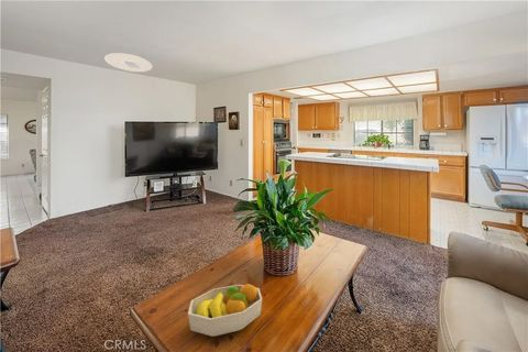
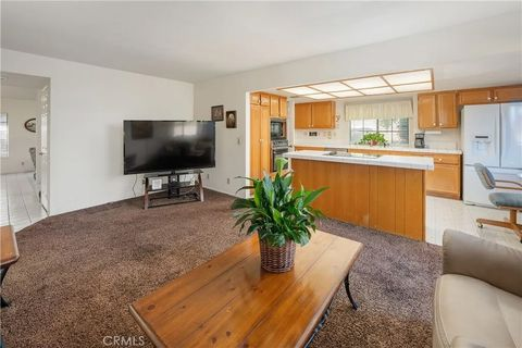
- fruit bowl (227, 305)
- ceiling light (129, 61)
